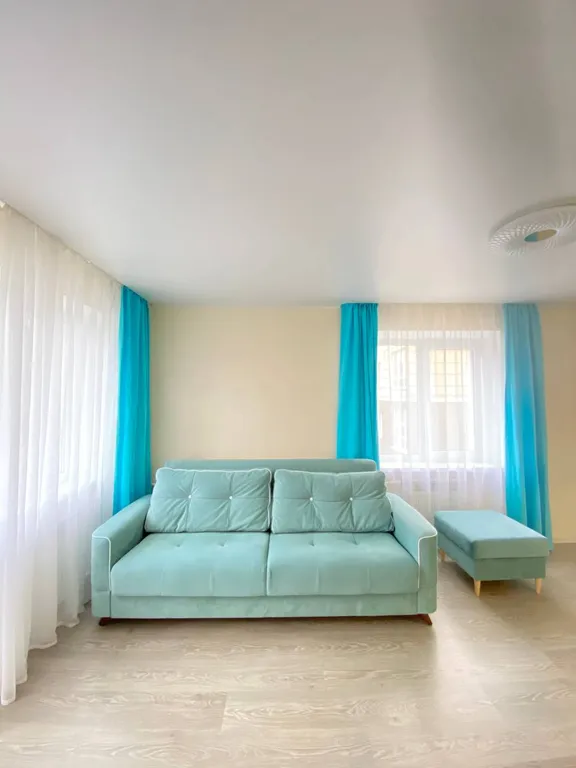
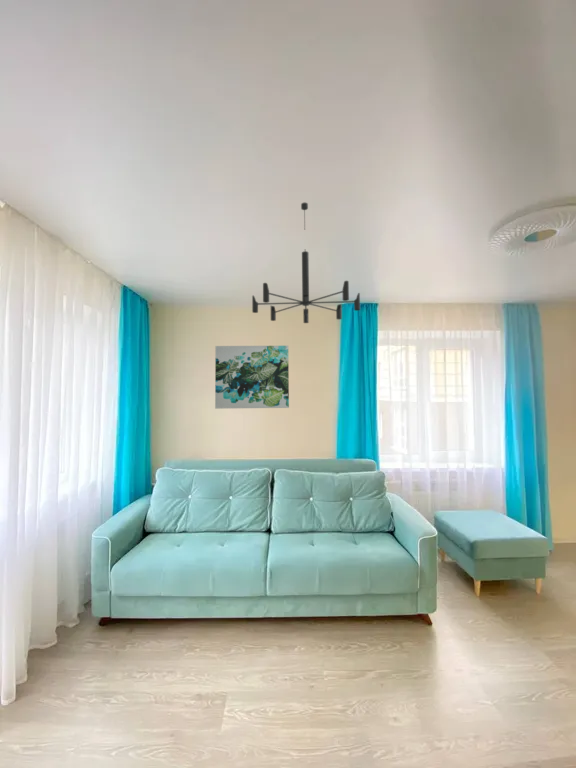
+ chandelier (305, 257)
+ wall art (252, 377)
